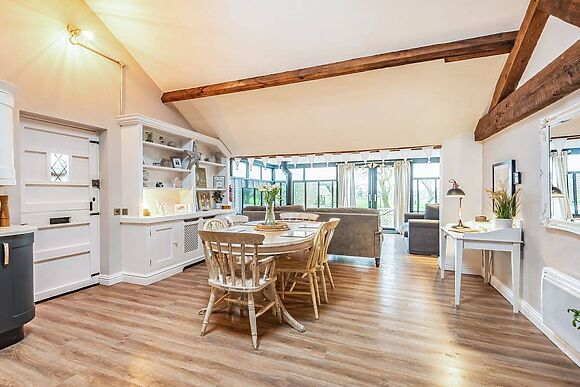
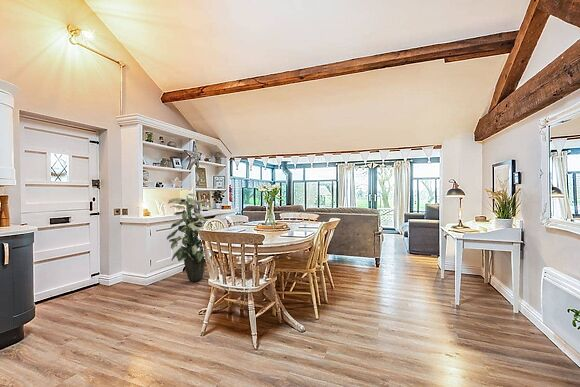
+ indoor plant (190, 236)
